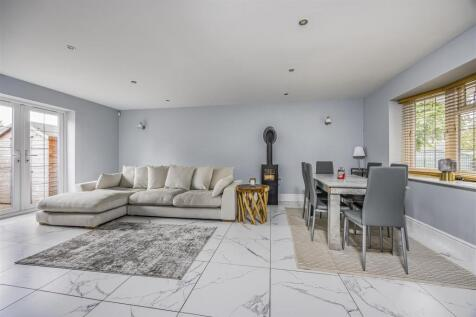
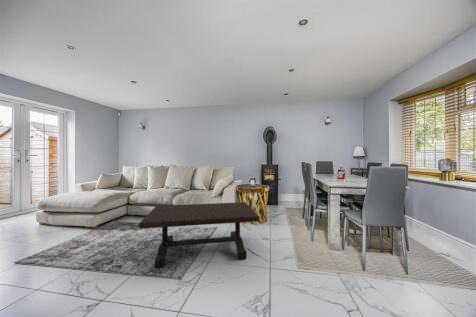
+ coffee table (202, 224)
